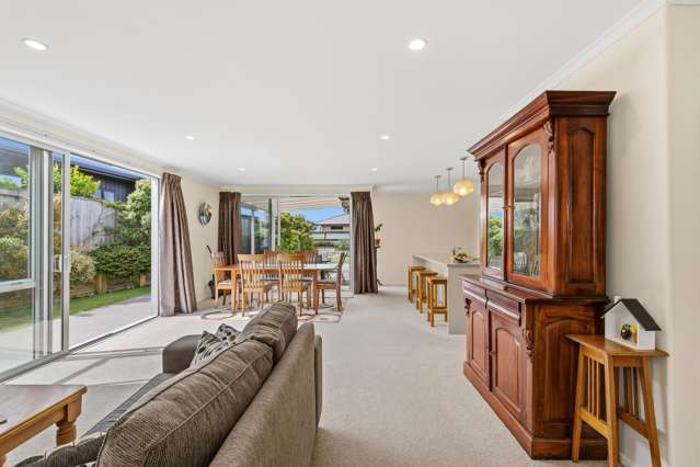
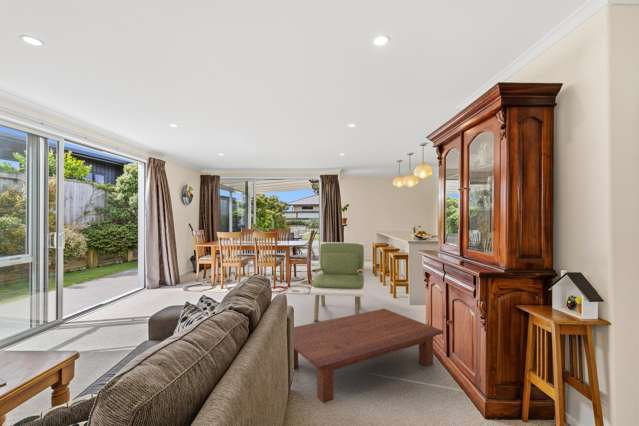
+ coffee table (359, 347)
+ armchair (339, 278)
